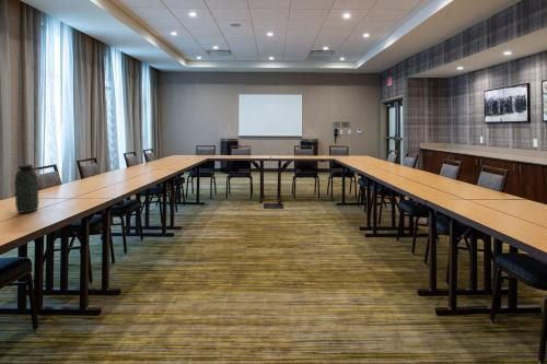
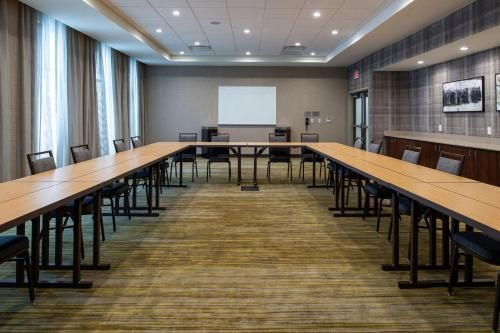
- water jug (26, 187)
